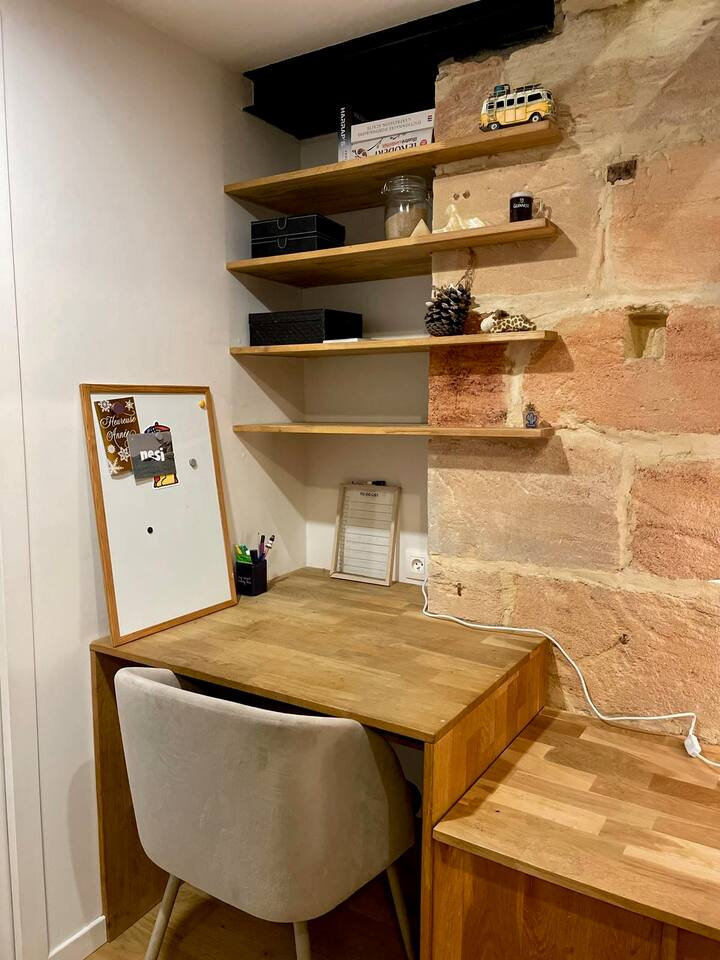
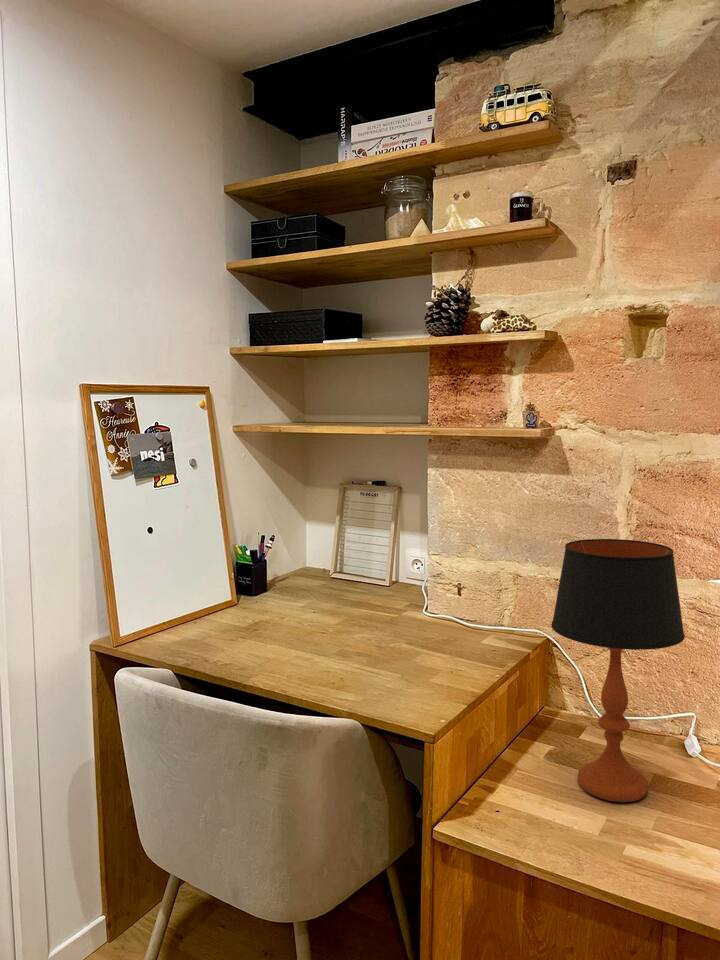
+ table lamp (615, 668)
